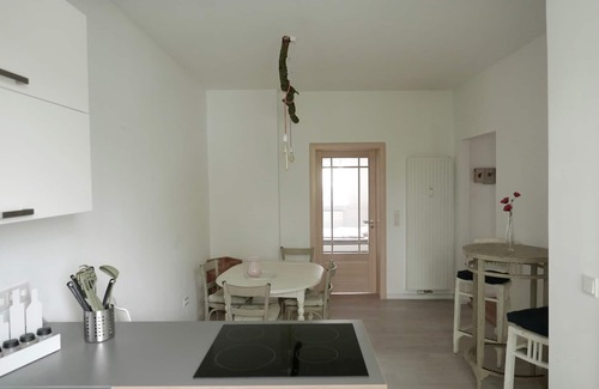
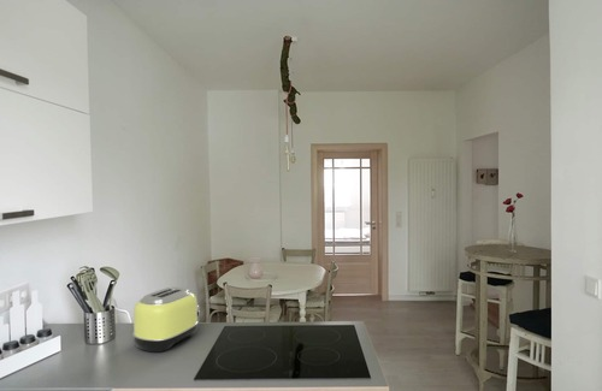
+ toaster (169, 315)
